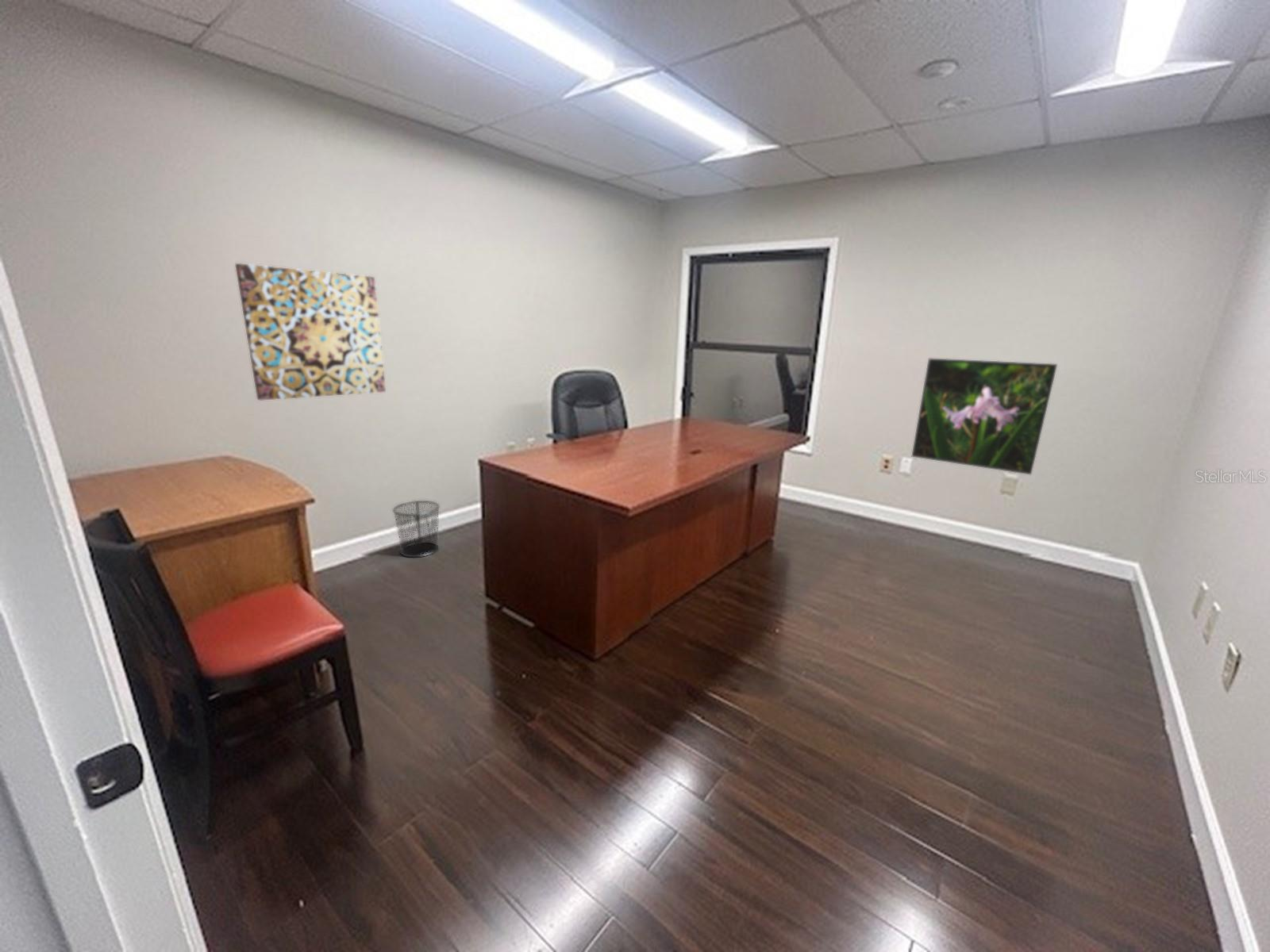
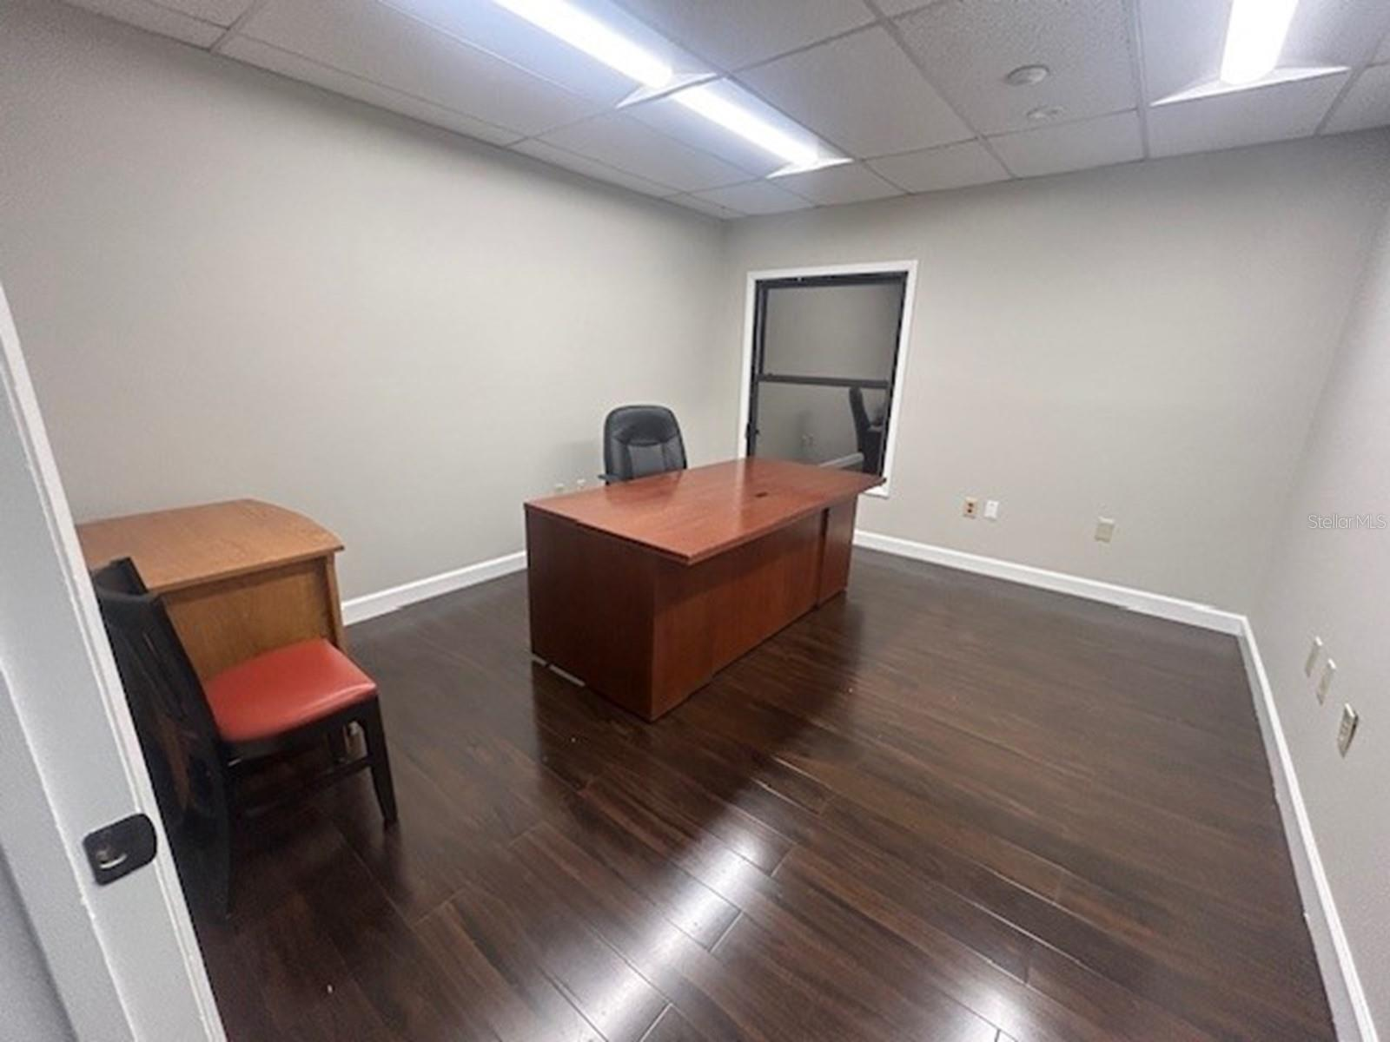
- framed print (978, 414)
- waste bin (418, 528)
- wall art (318, 335)
